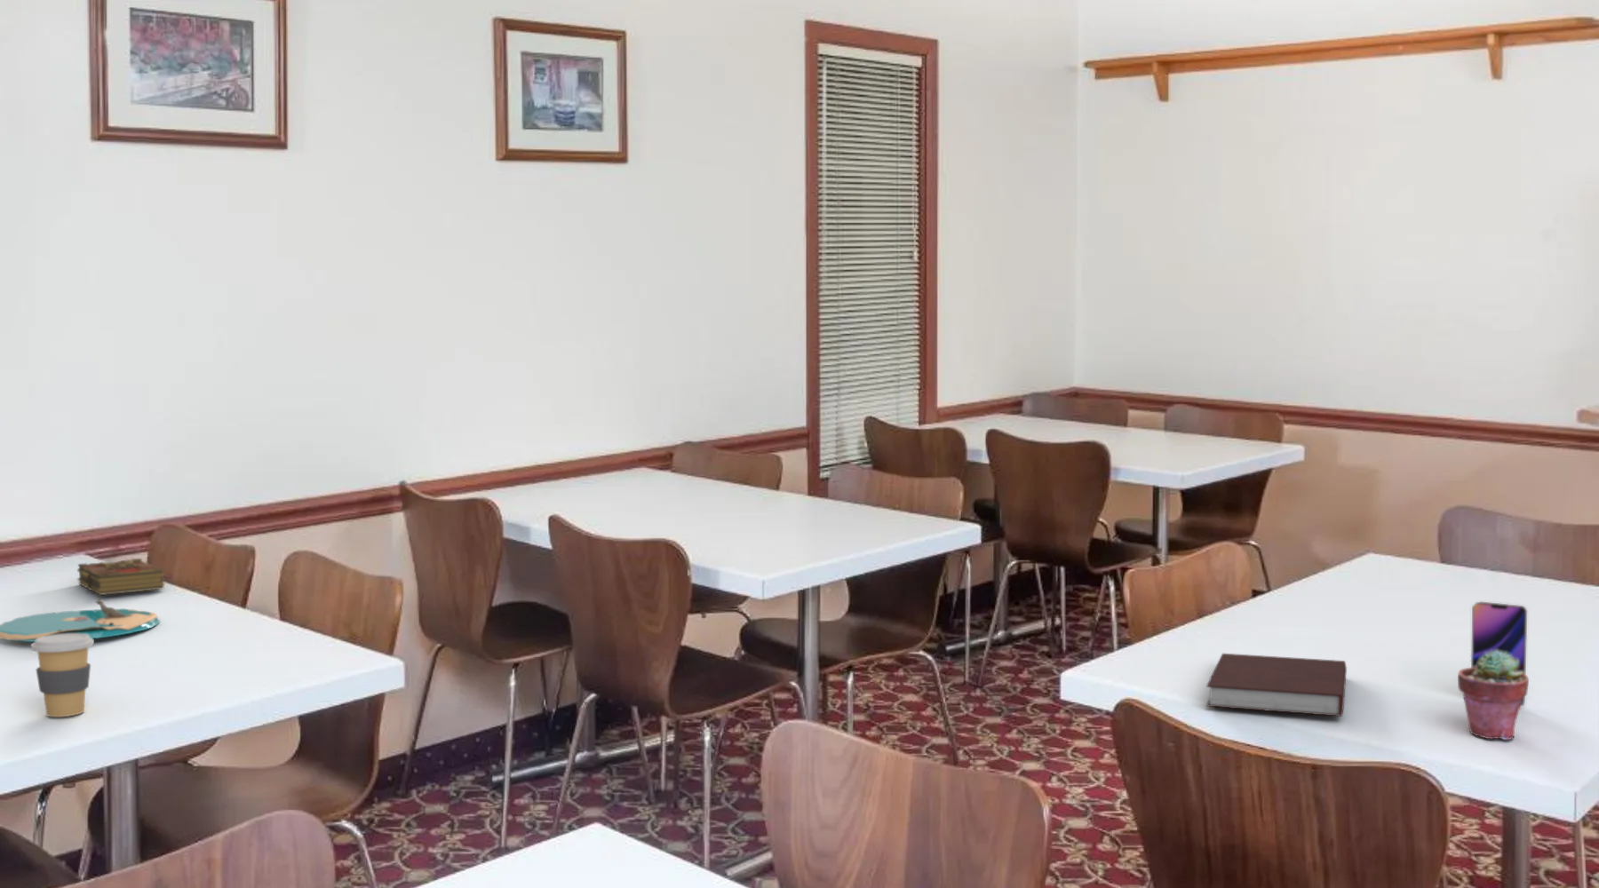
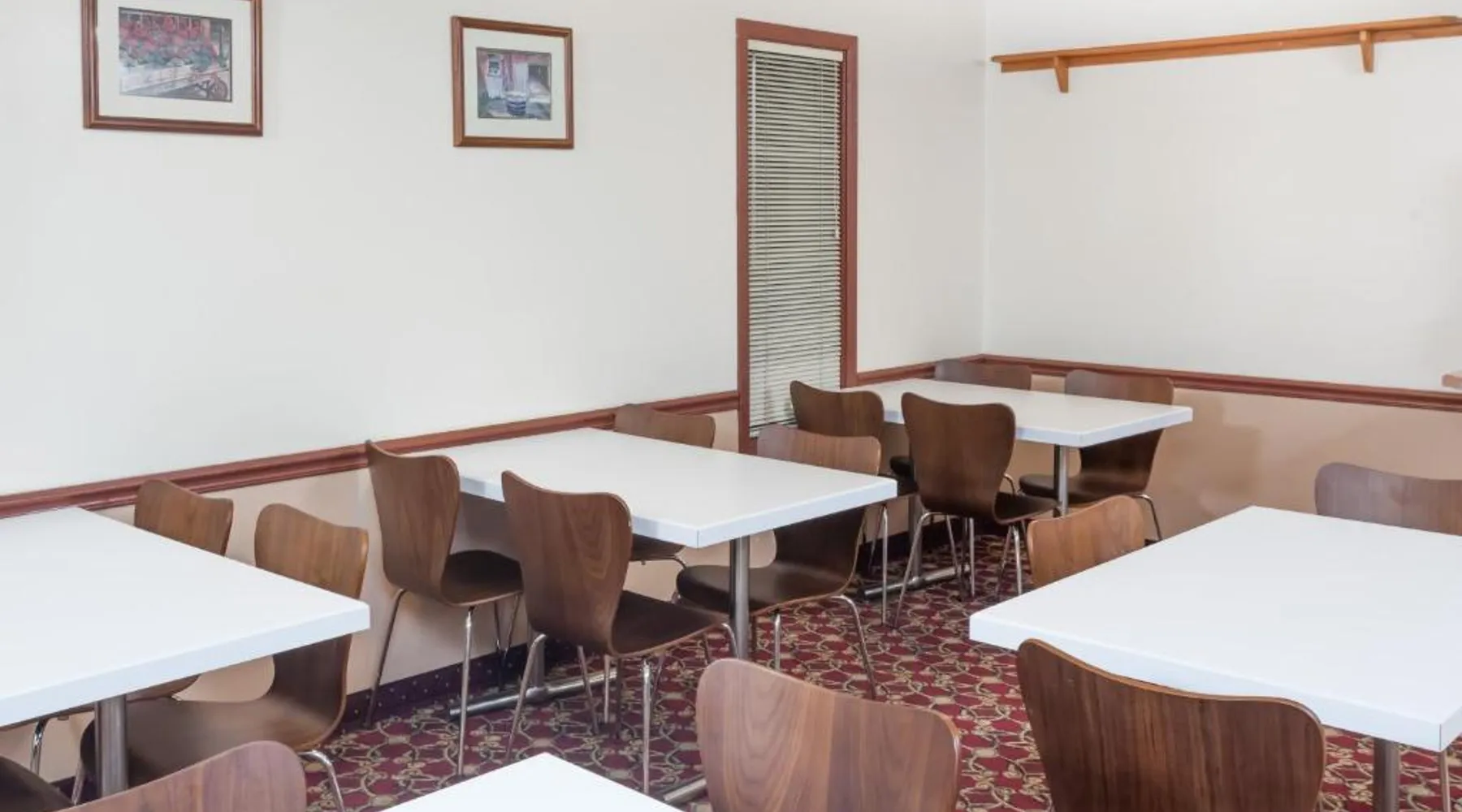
- plate (77, 614)
- notebook (1279, 682)
- coffee cup (63, 675)
- potted succulent (1493, 692)
- smartphone (1499, 651)
- book (118, 574)
